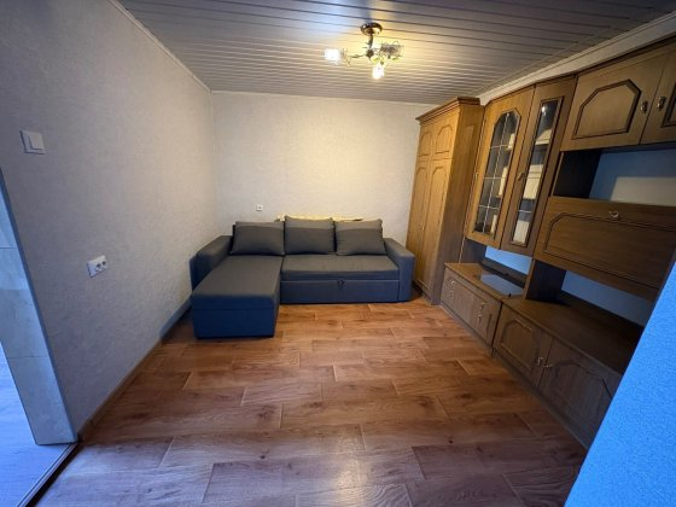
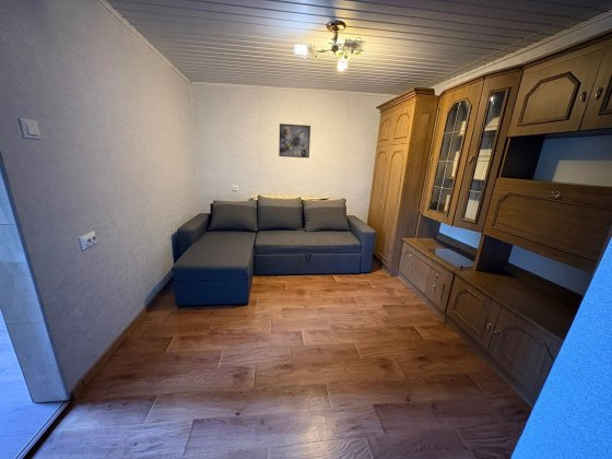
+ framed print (294, 141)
